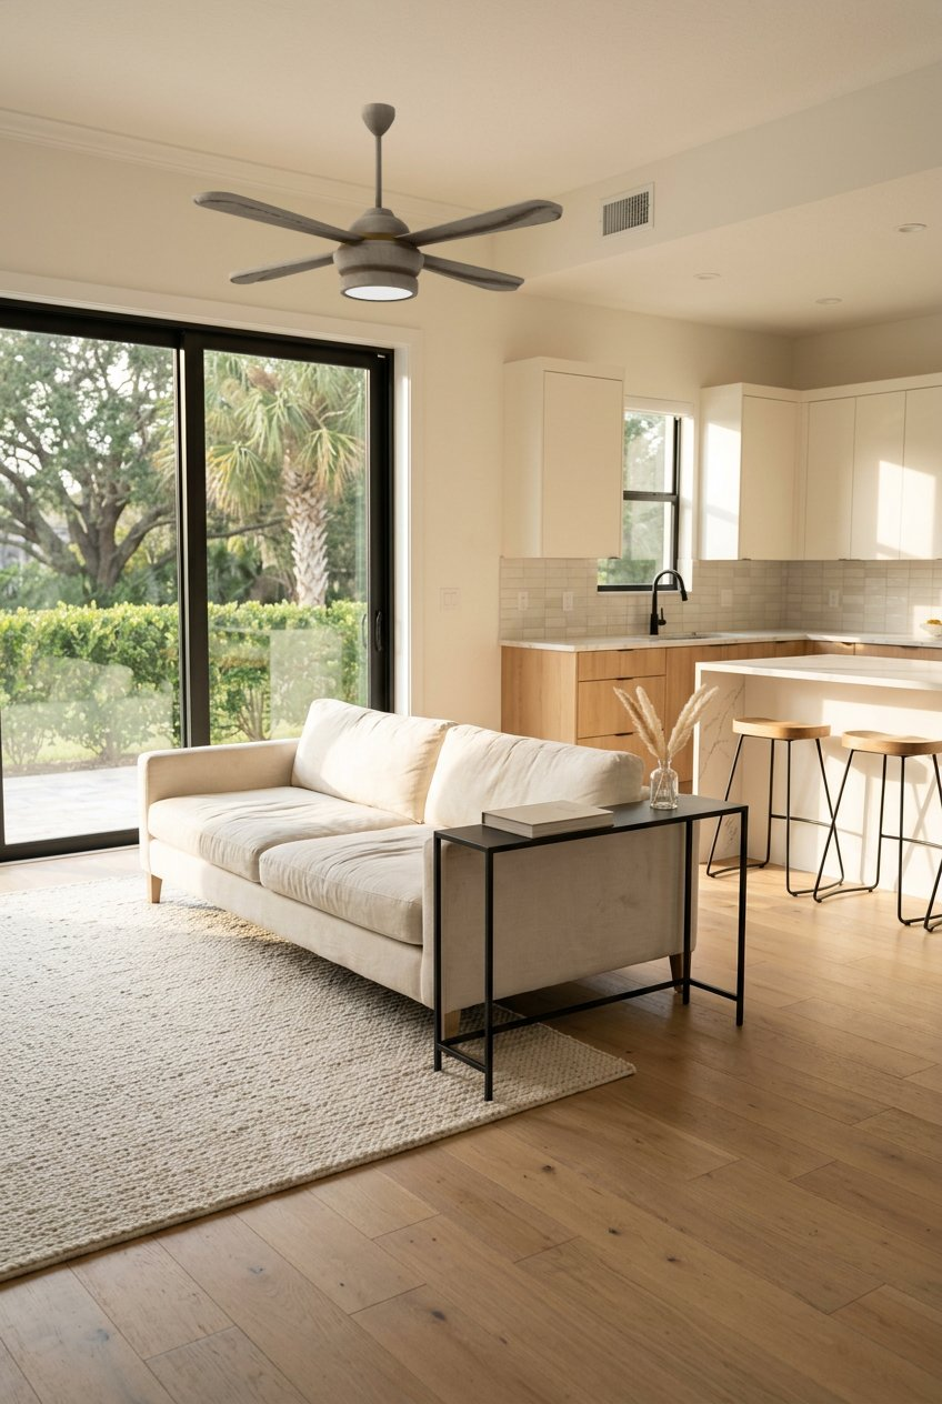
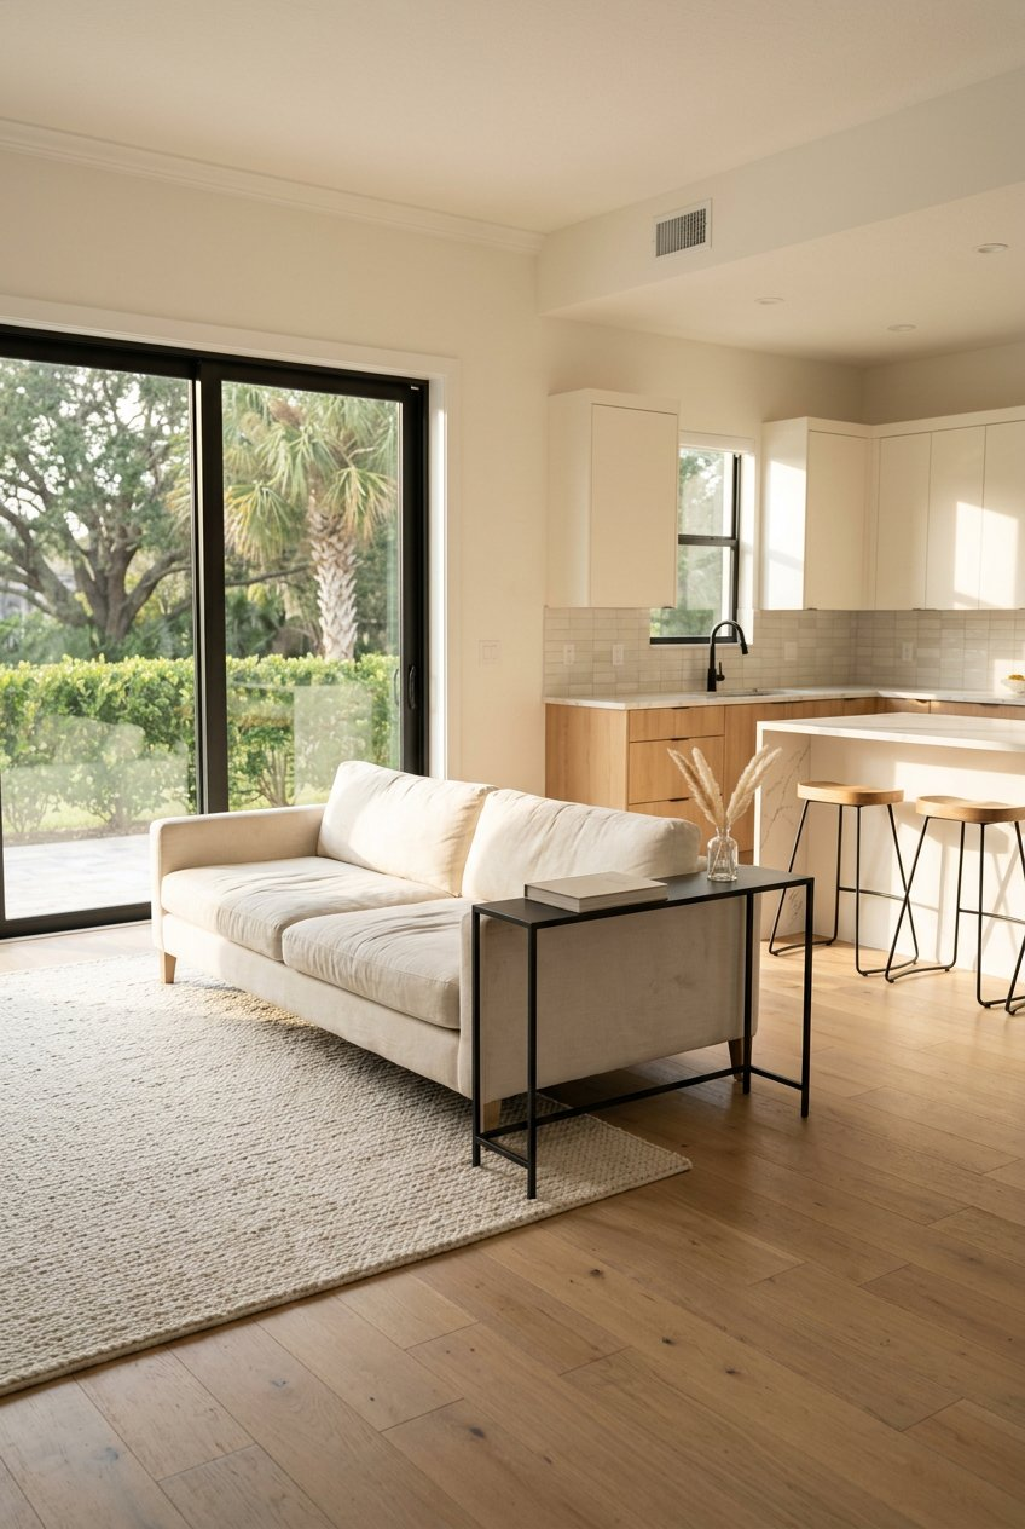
- ceiling fan (378, 202)
